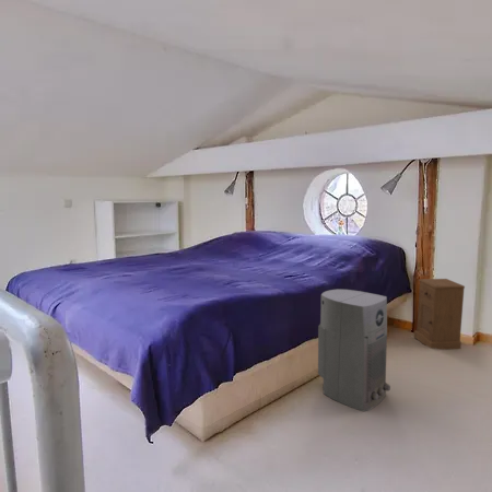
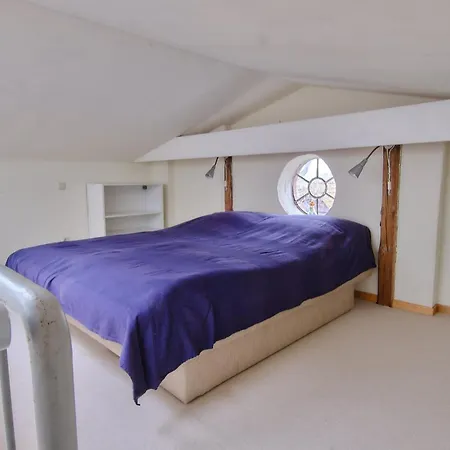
- nightstand (437, 313)
- air purifier (352, 345)
